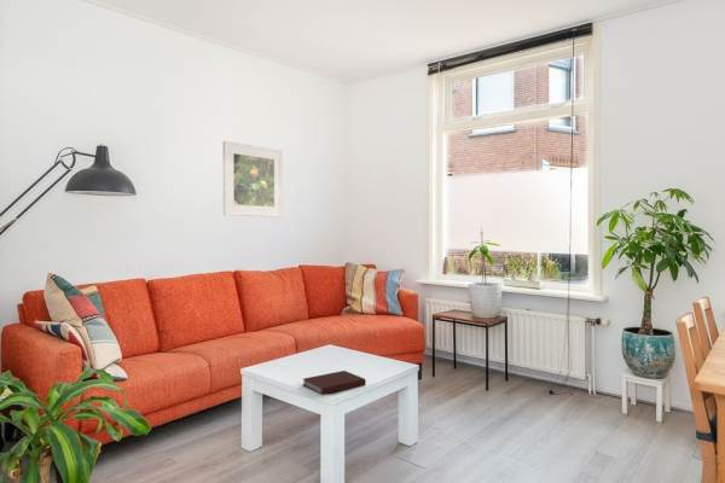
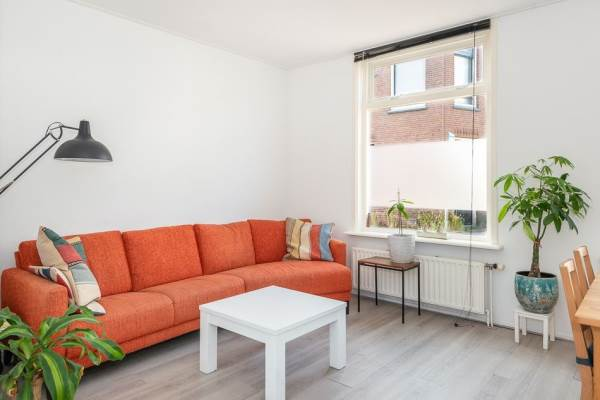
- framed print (254, 181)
- notebook (334, 382)
